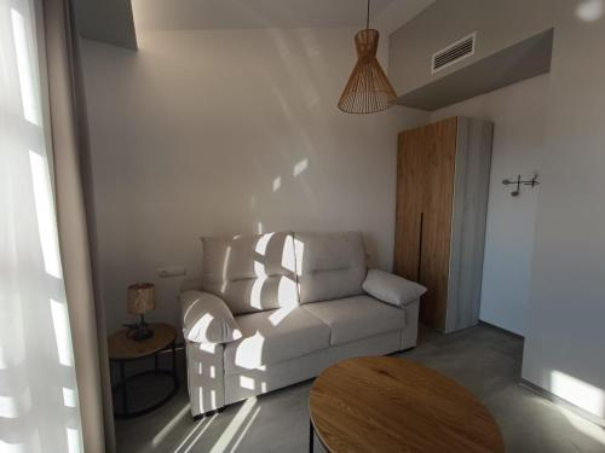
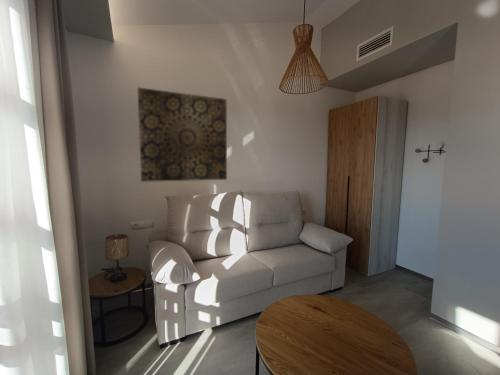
+ wall art (186, 137)
